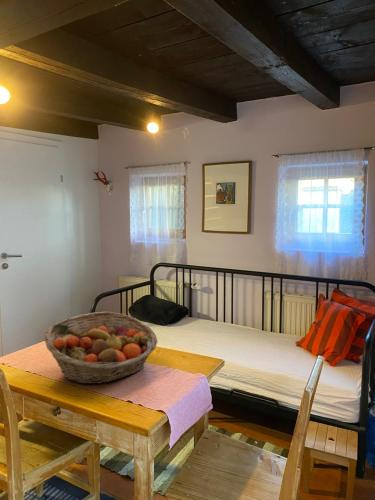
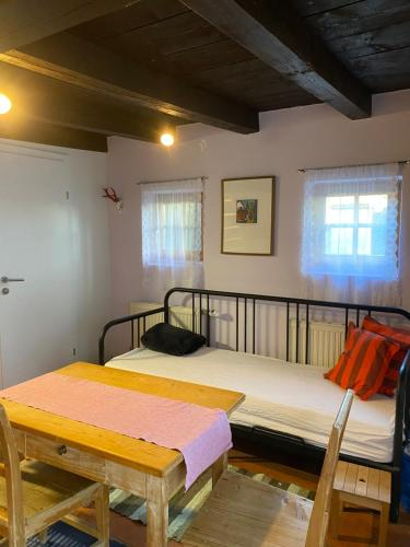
- fruit basket (103, 345)
